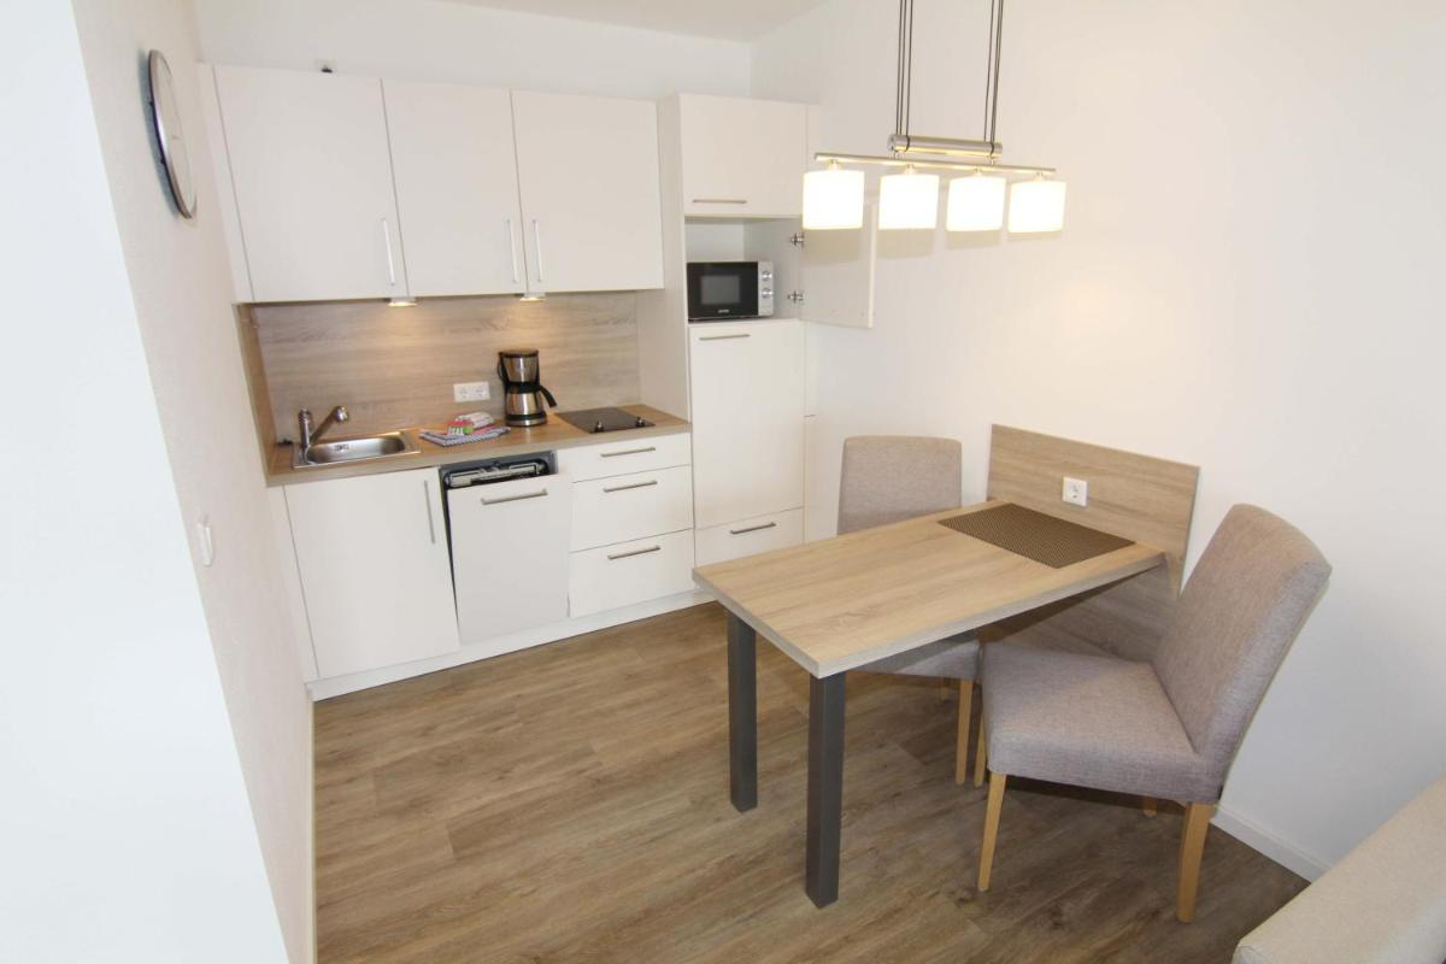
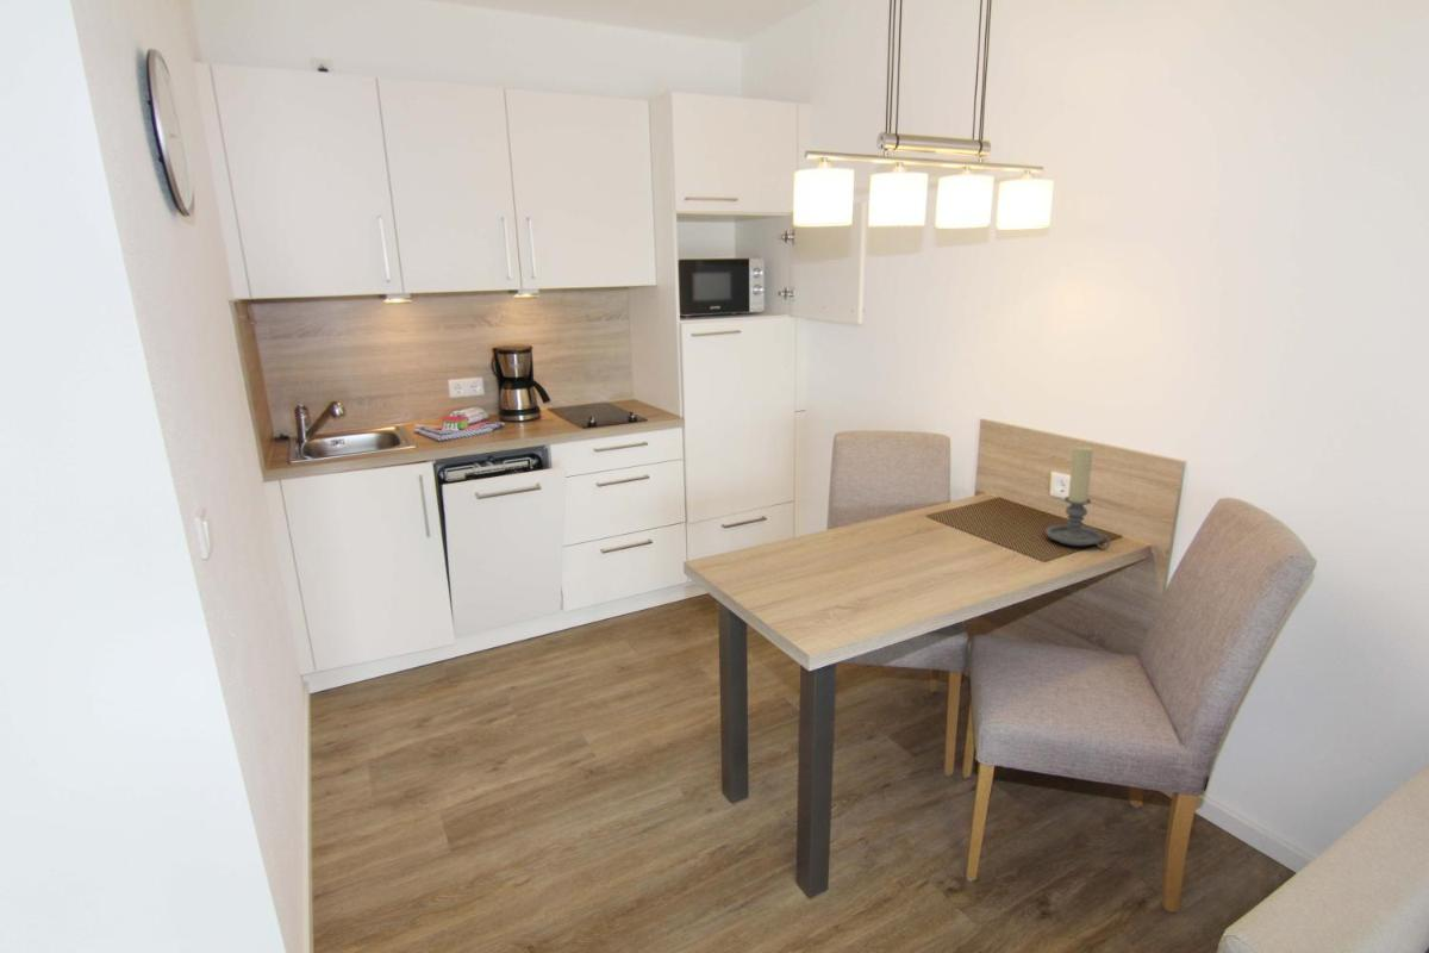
+ candle holder (1082, 494)
